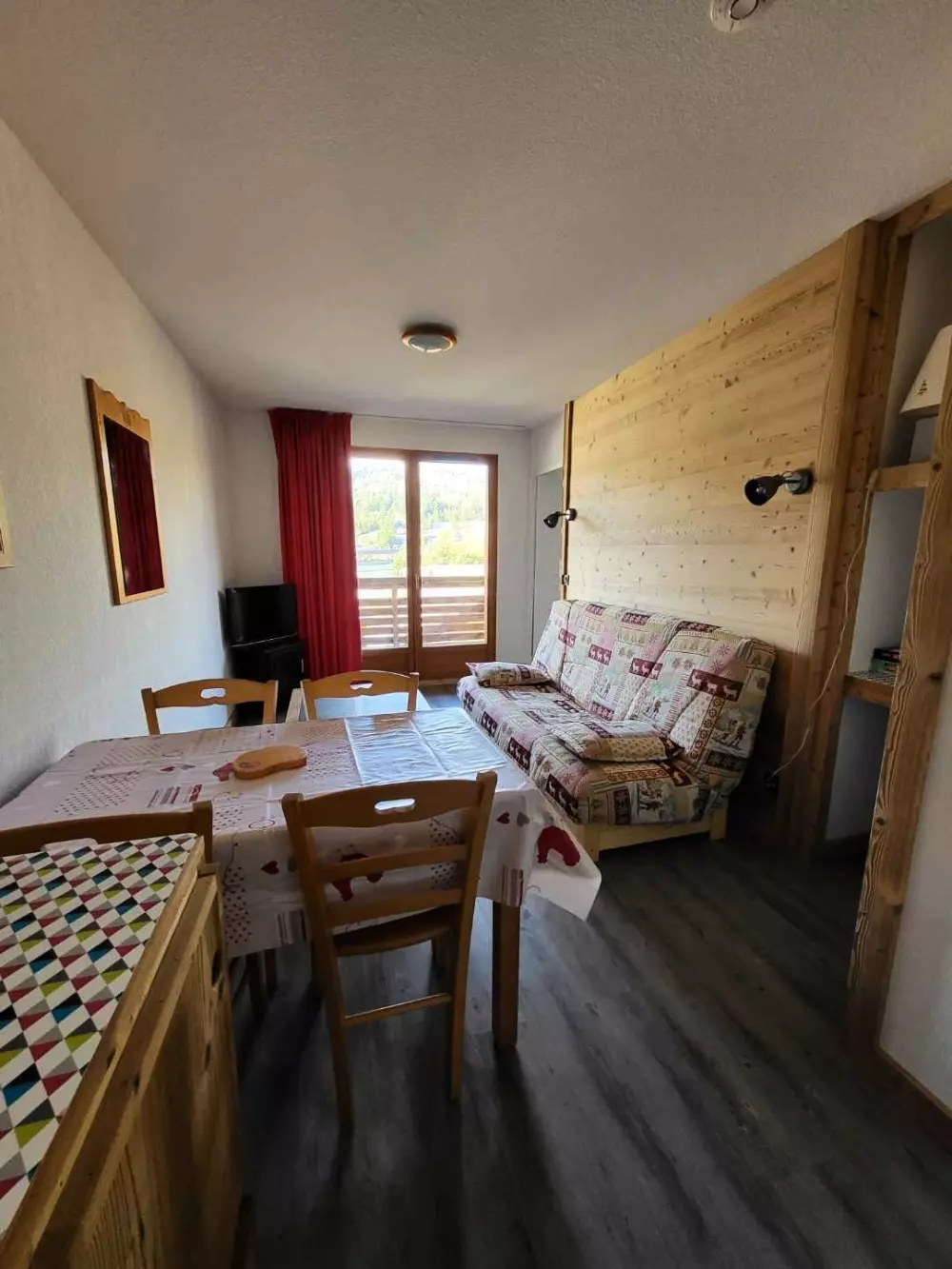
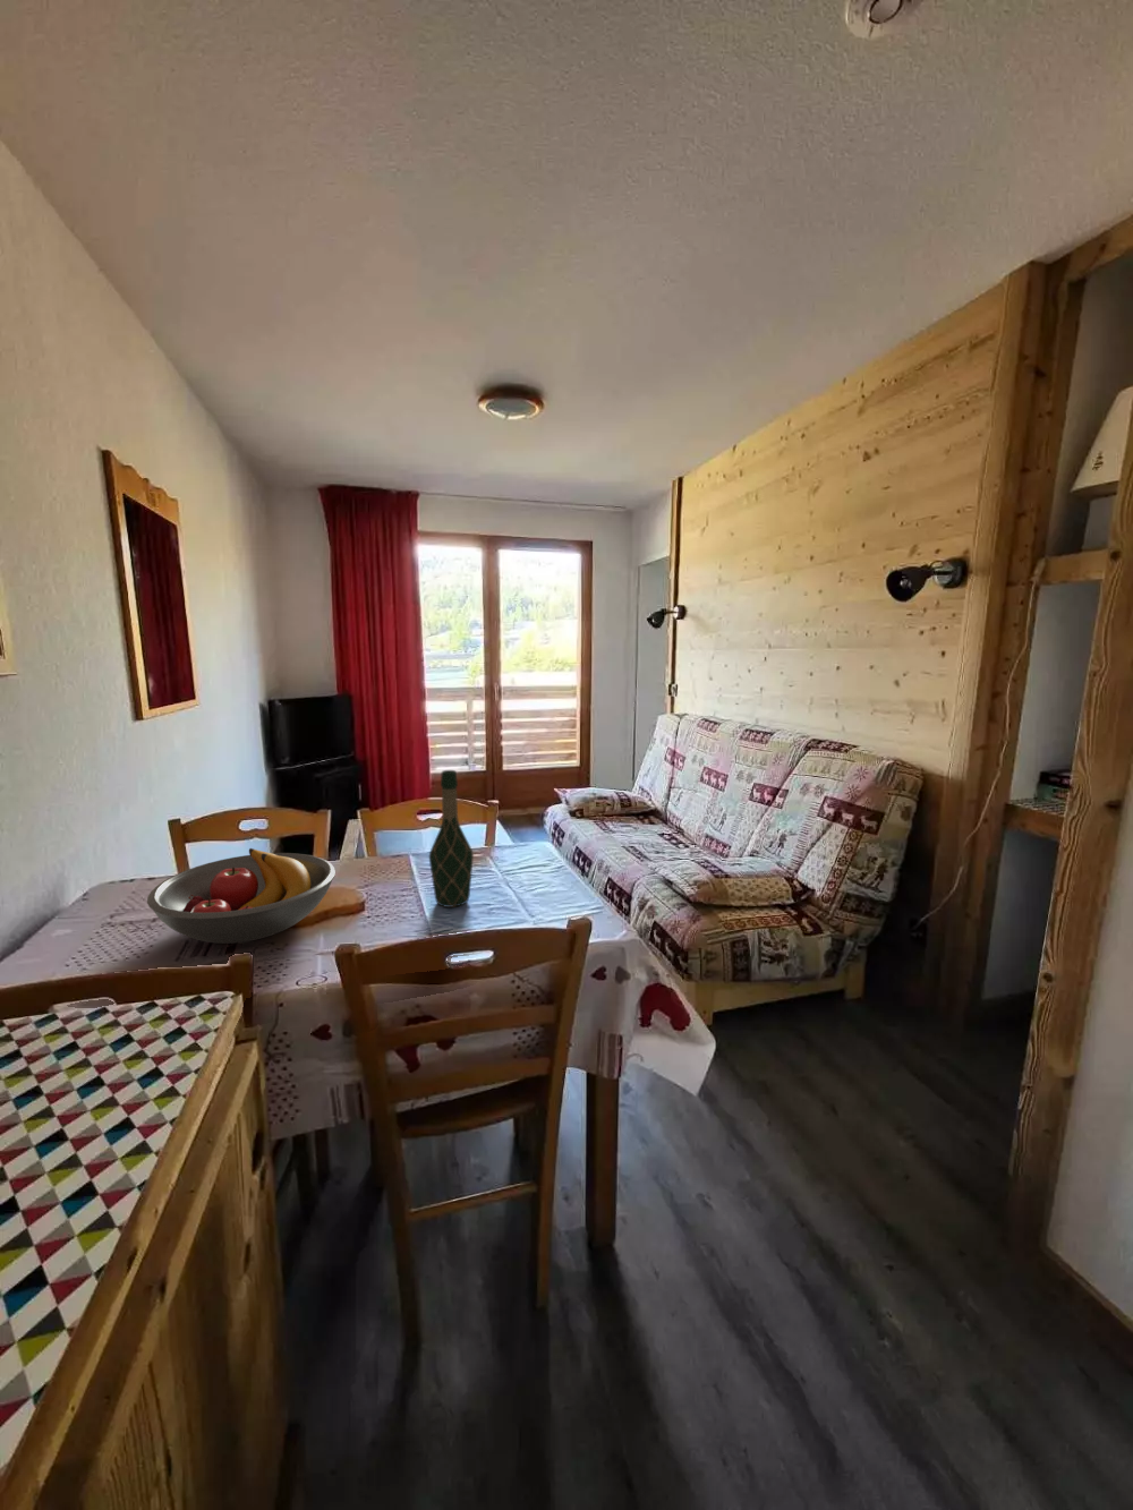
+ fruit bowl (248, 896)
+ wine bottle (450, 838)
